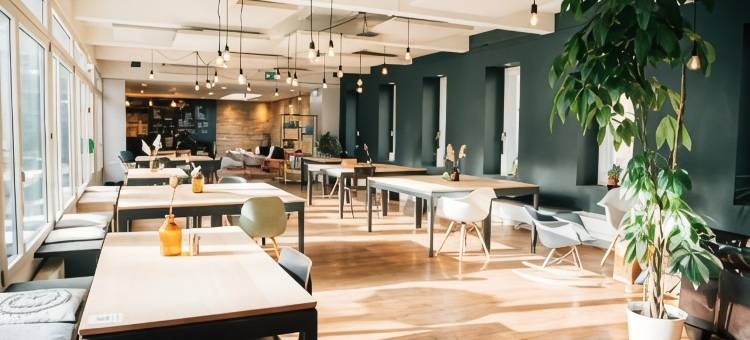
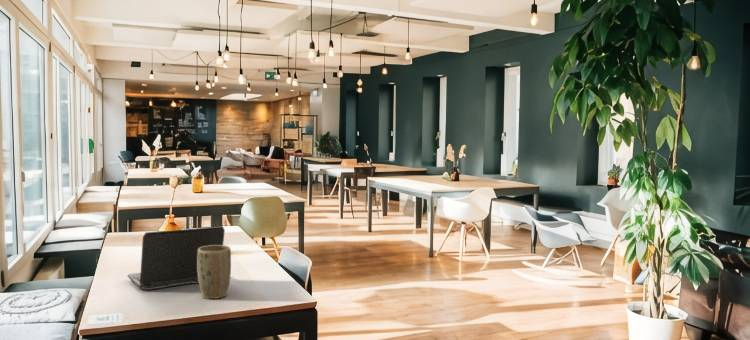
+ plant pot (214, 271)
+ laptop computer (175, 252)
